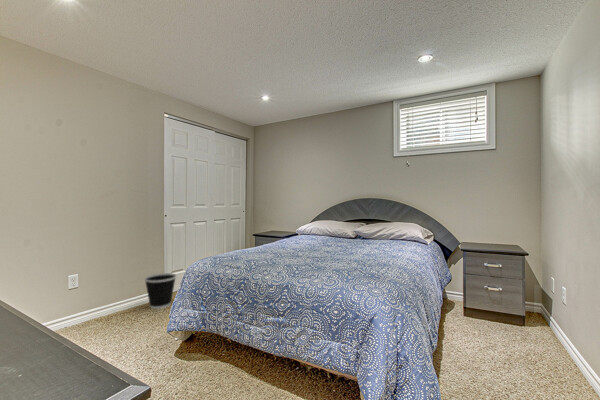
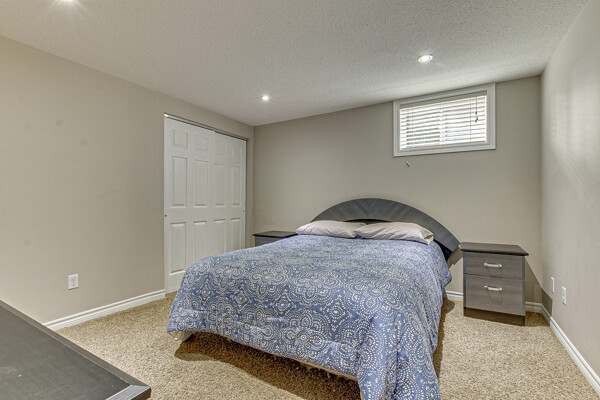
- wastebasket (160, 291)
